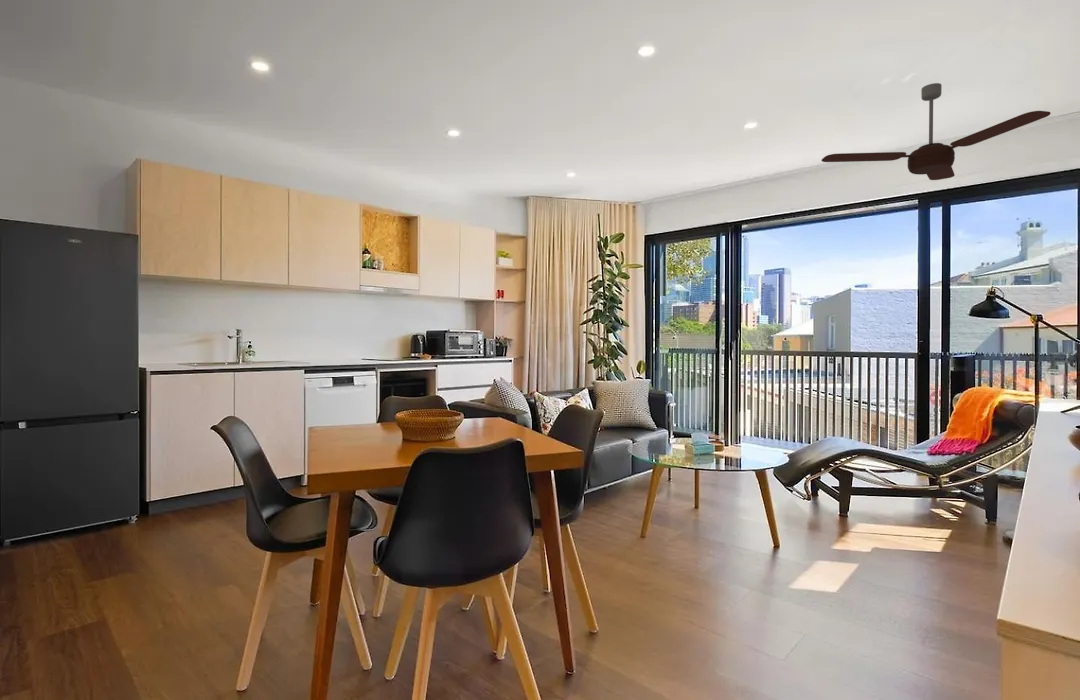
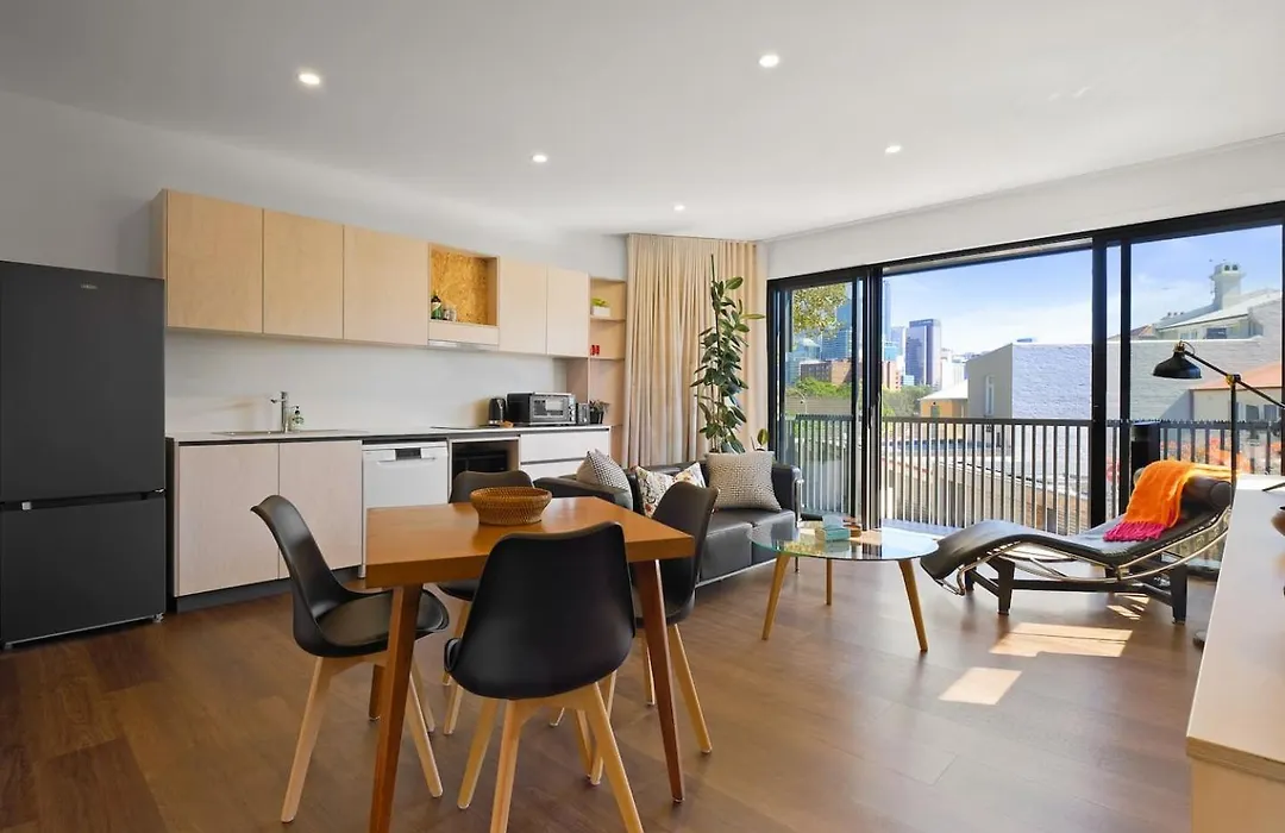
- ceiling fan (929, 134)
